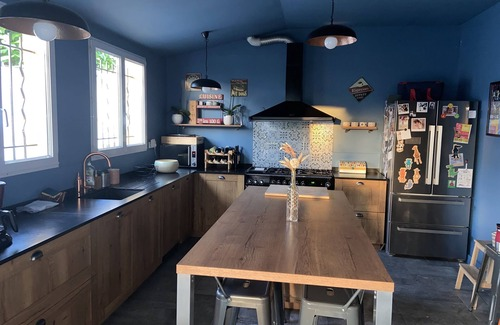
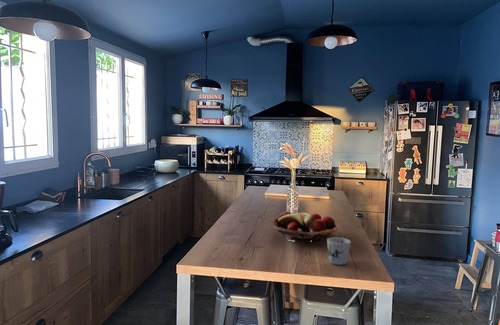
+ fruit basket (304, 224)
+ mug (340, 250)
